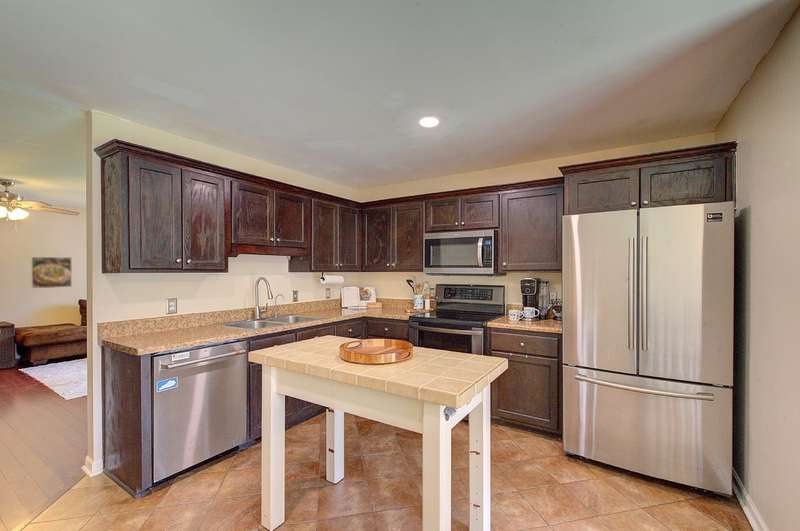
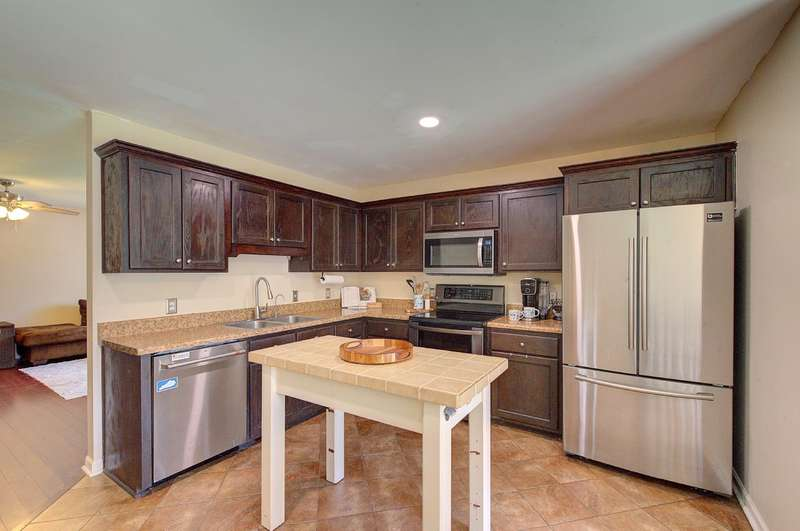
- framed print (52, 272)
